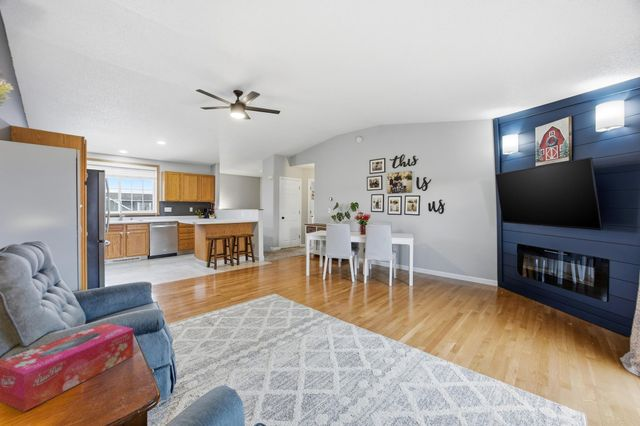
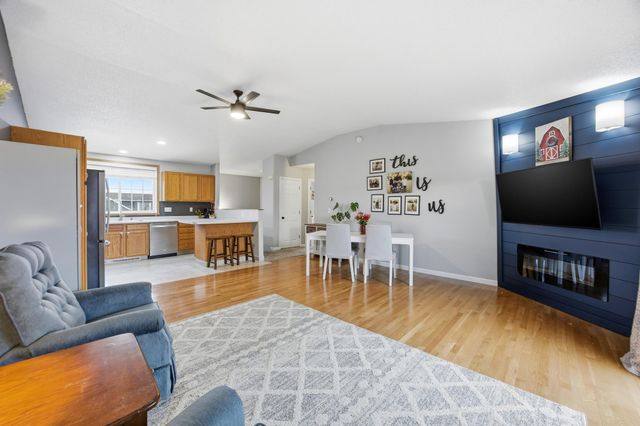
- tissue box (72, 359)
